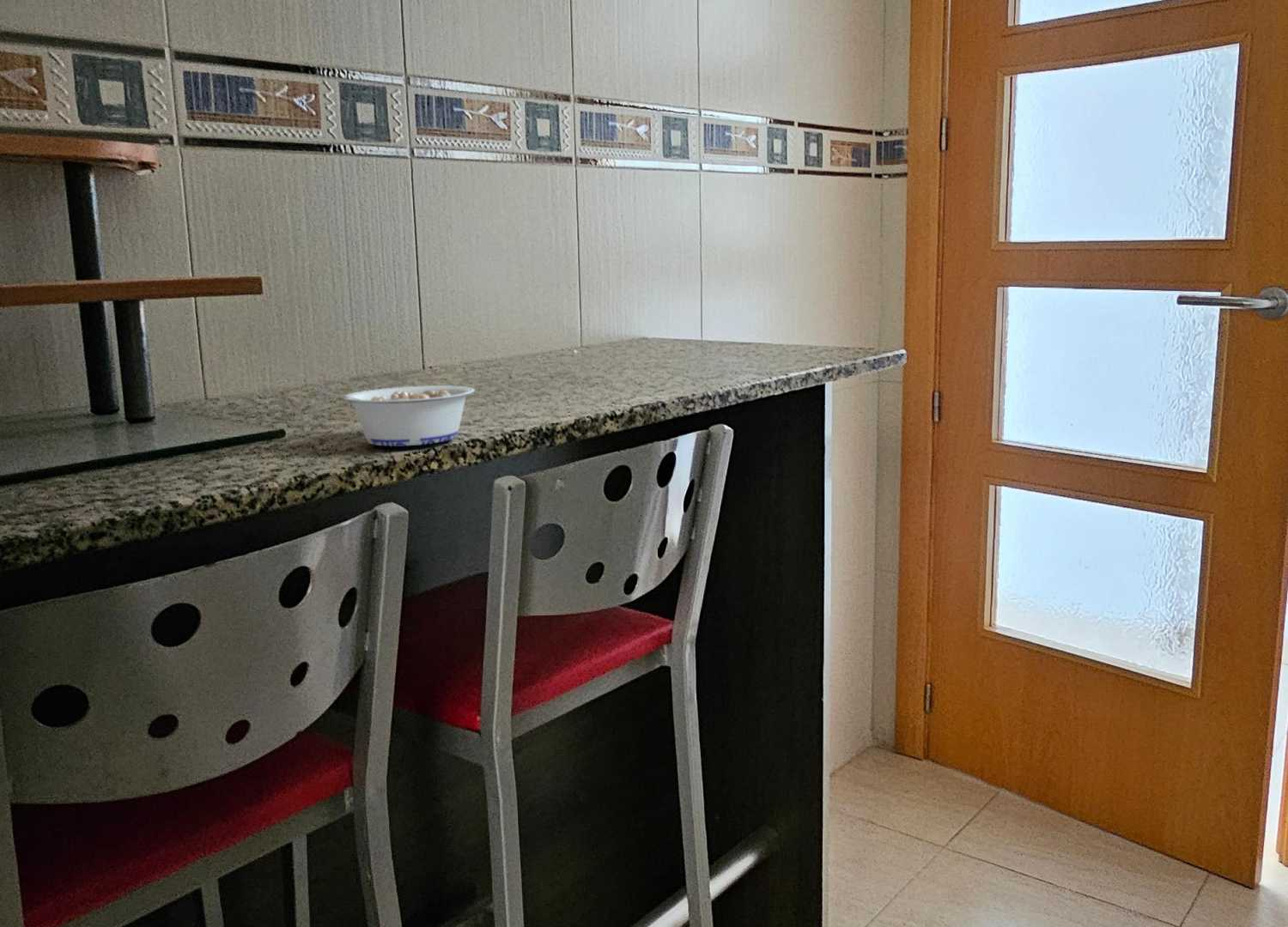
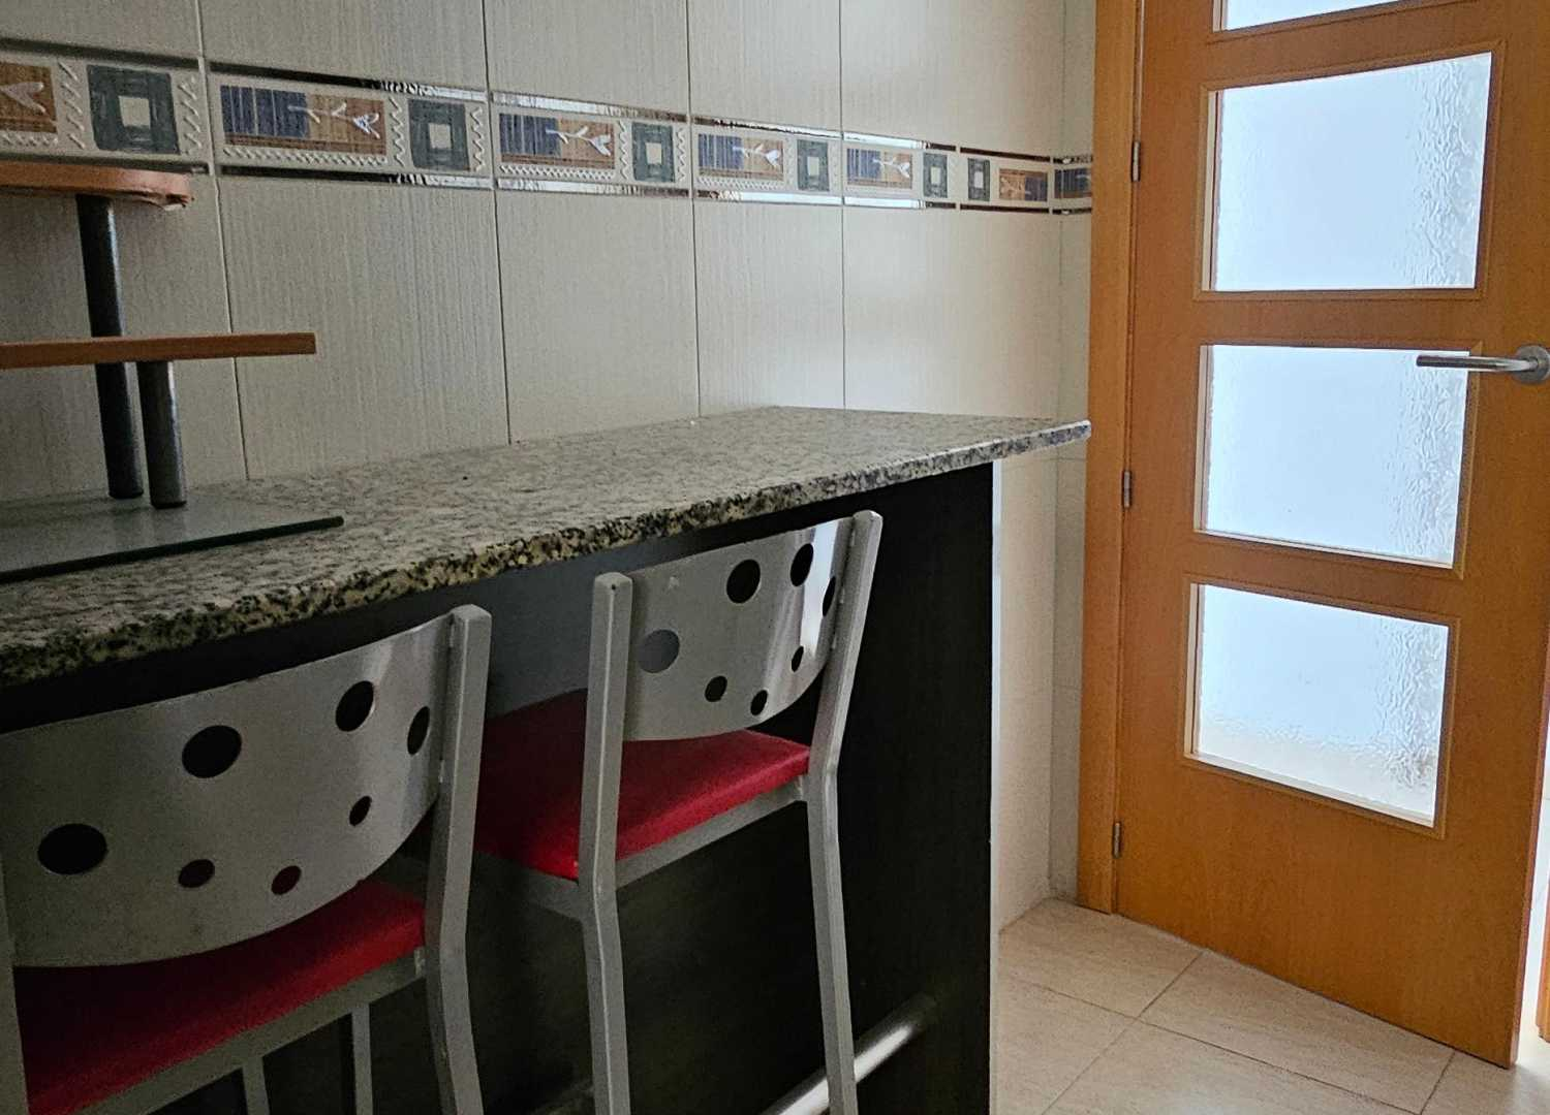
- legume (407, 411)
